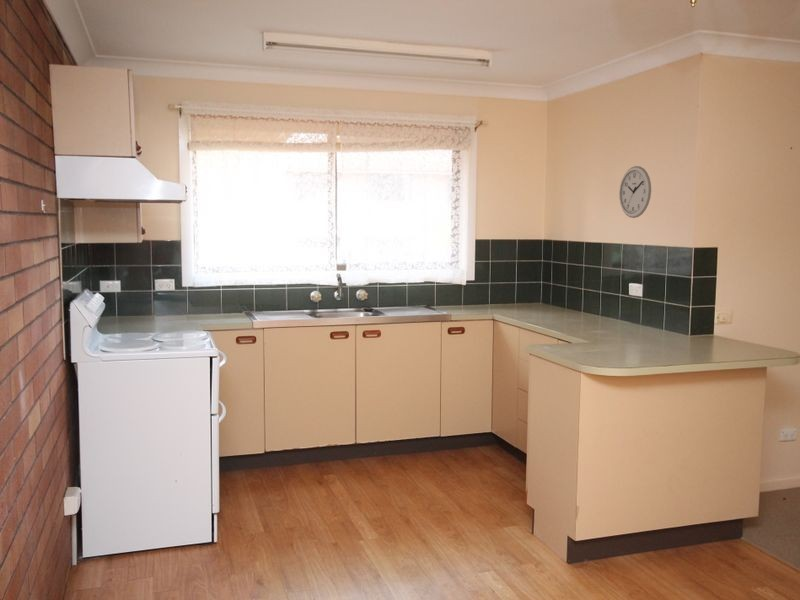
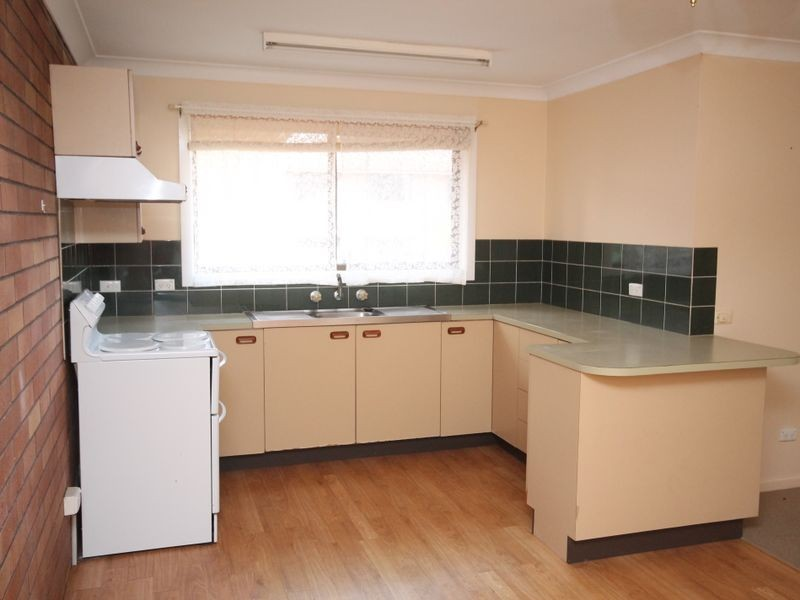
- wall clock (633, 192)
